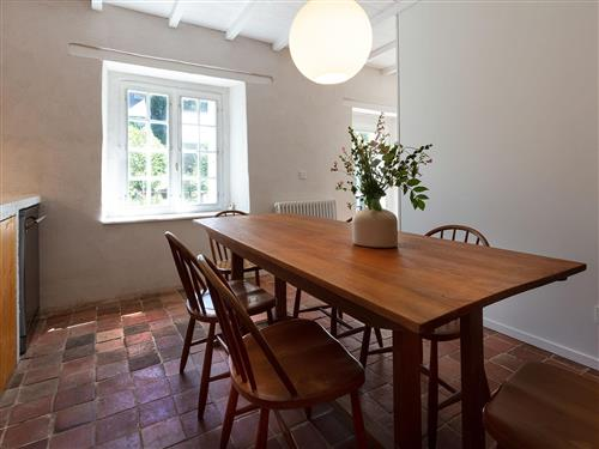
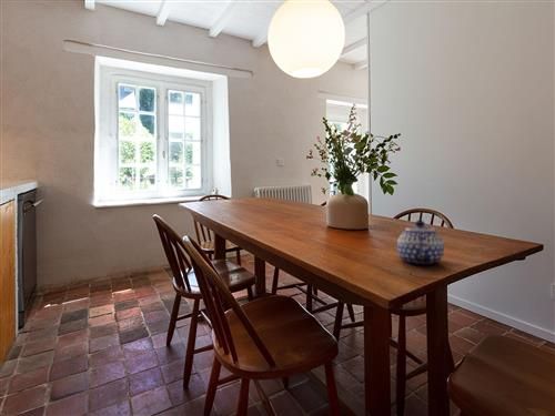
+ teapot (420, 240)
